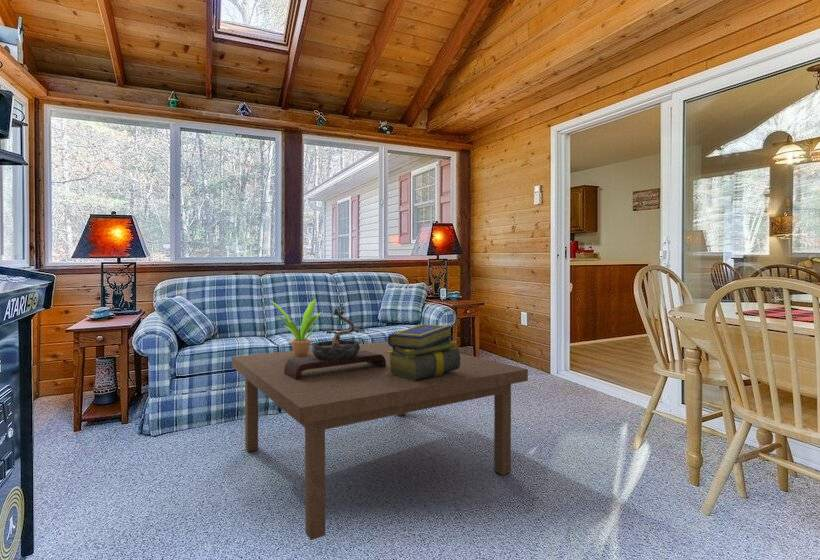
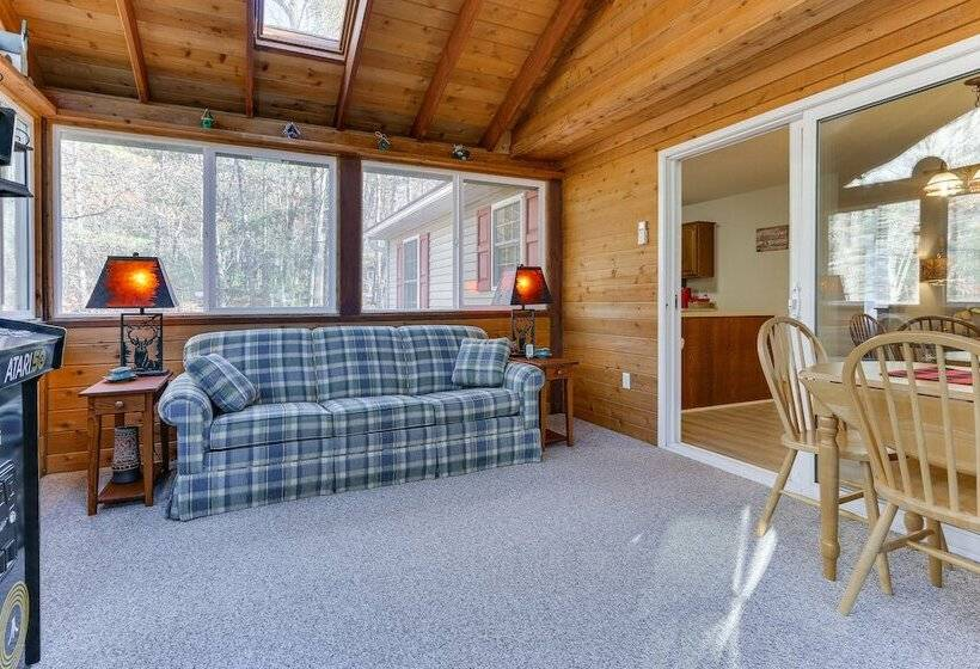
- coffee table (369, 411)
- stack of books (423, 349)
- potted plant (302, 327)
- bonsai tree (336, 336)
